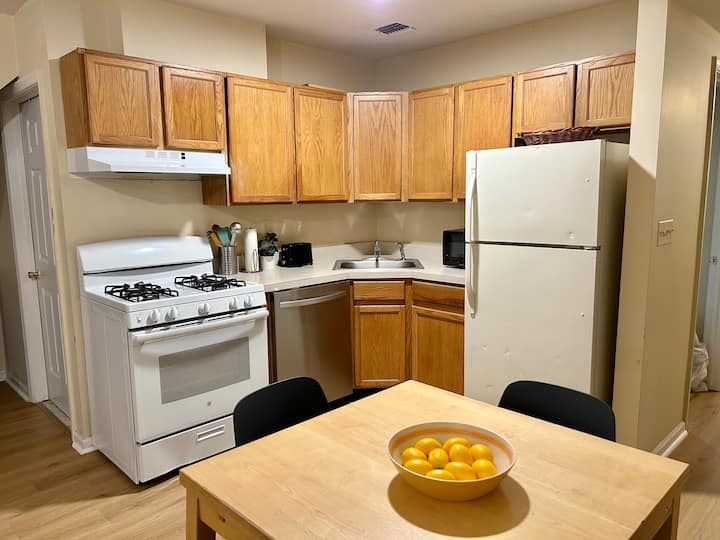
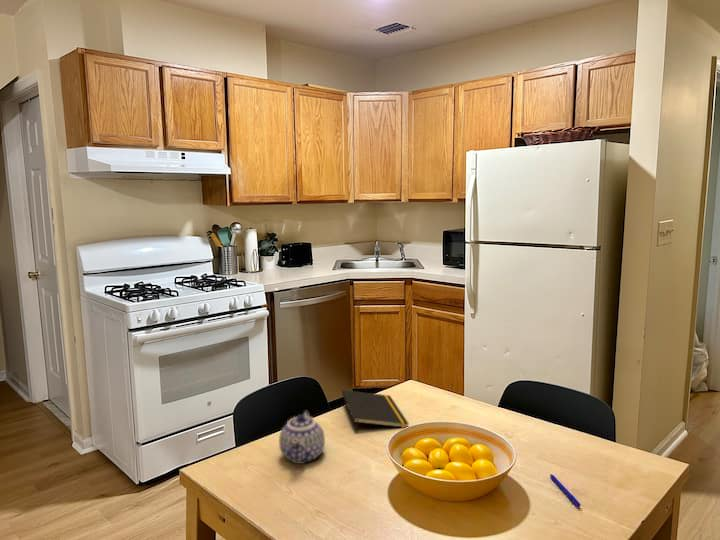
+ notepad (373, 407)
+ pen (563, 488)
+ teapot (301, 435)
